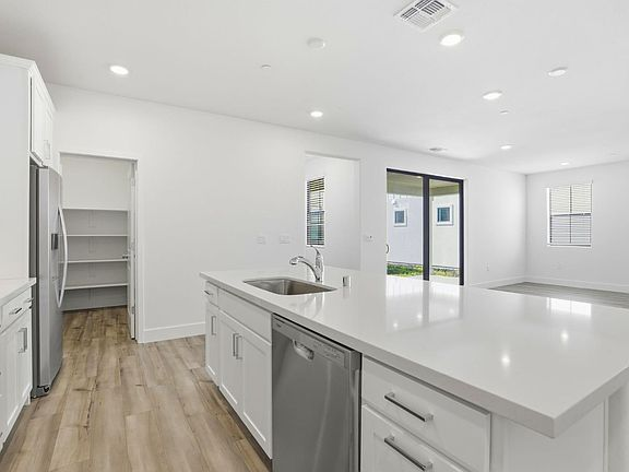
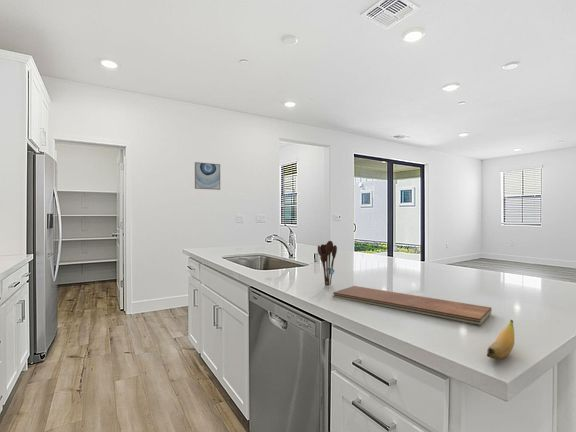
+ banana (502, 340)
+ utensil holder (327, 263)
+ wall art (207, 176)
+ chopping board (405, 301)
